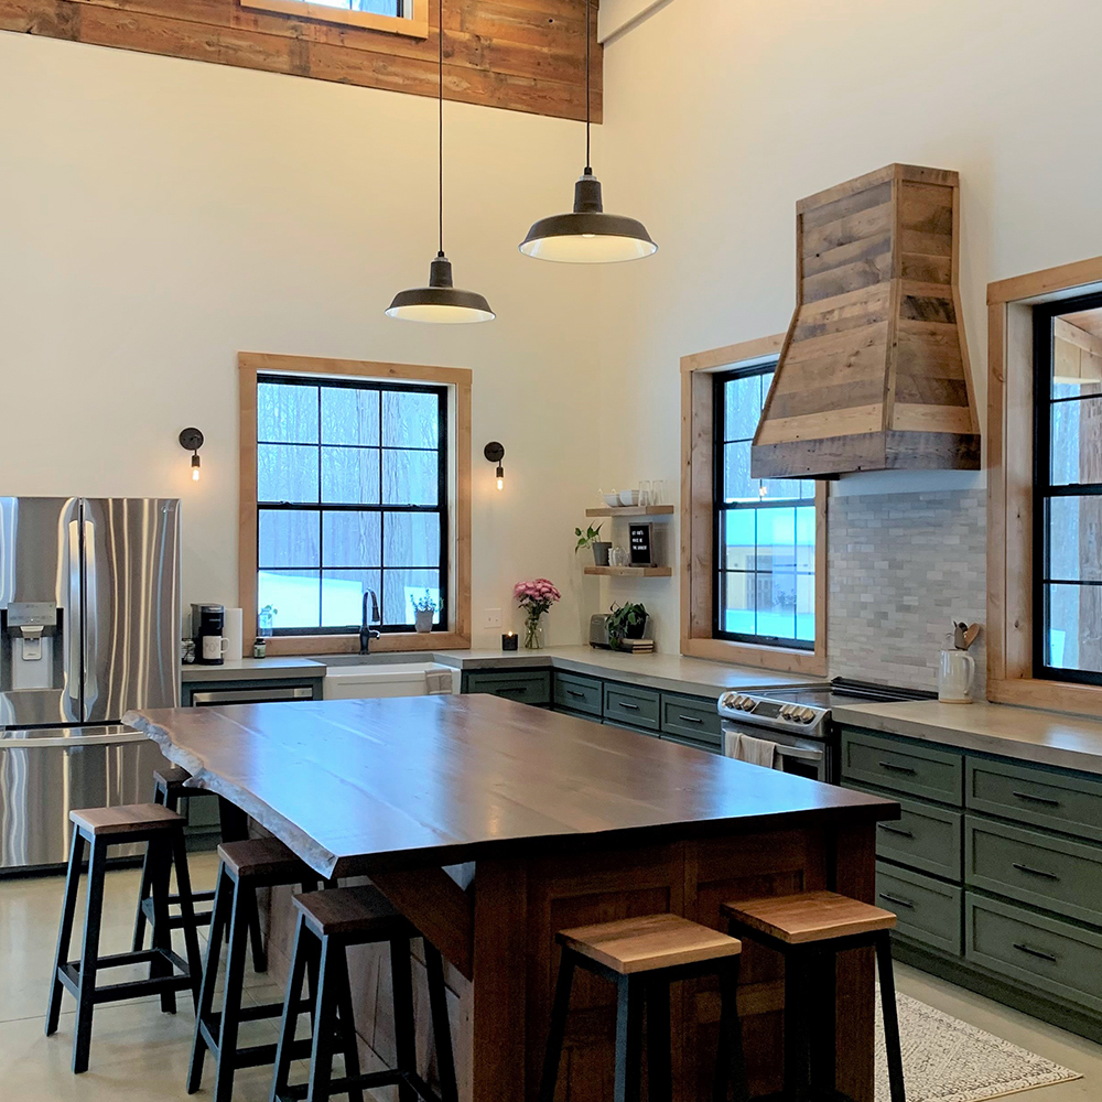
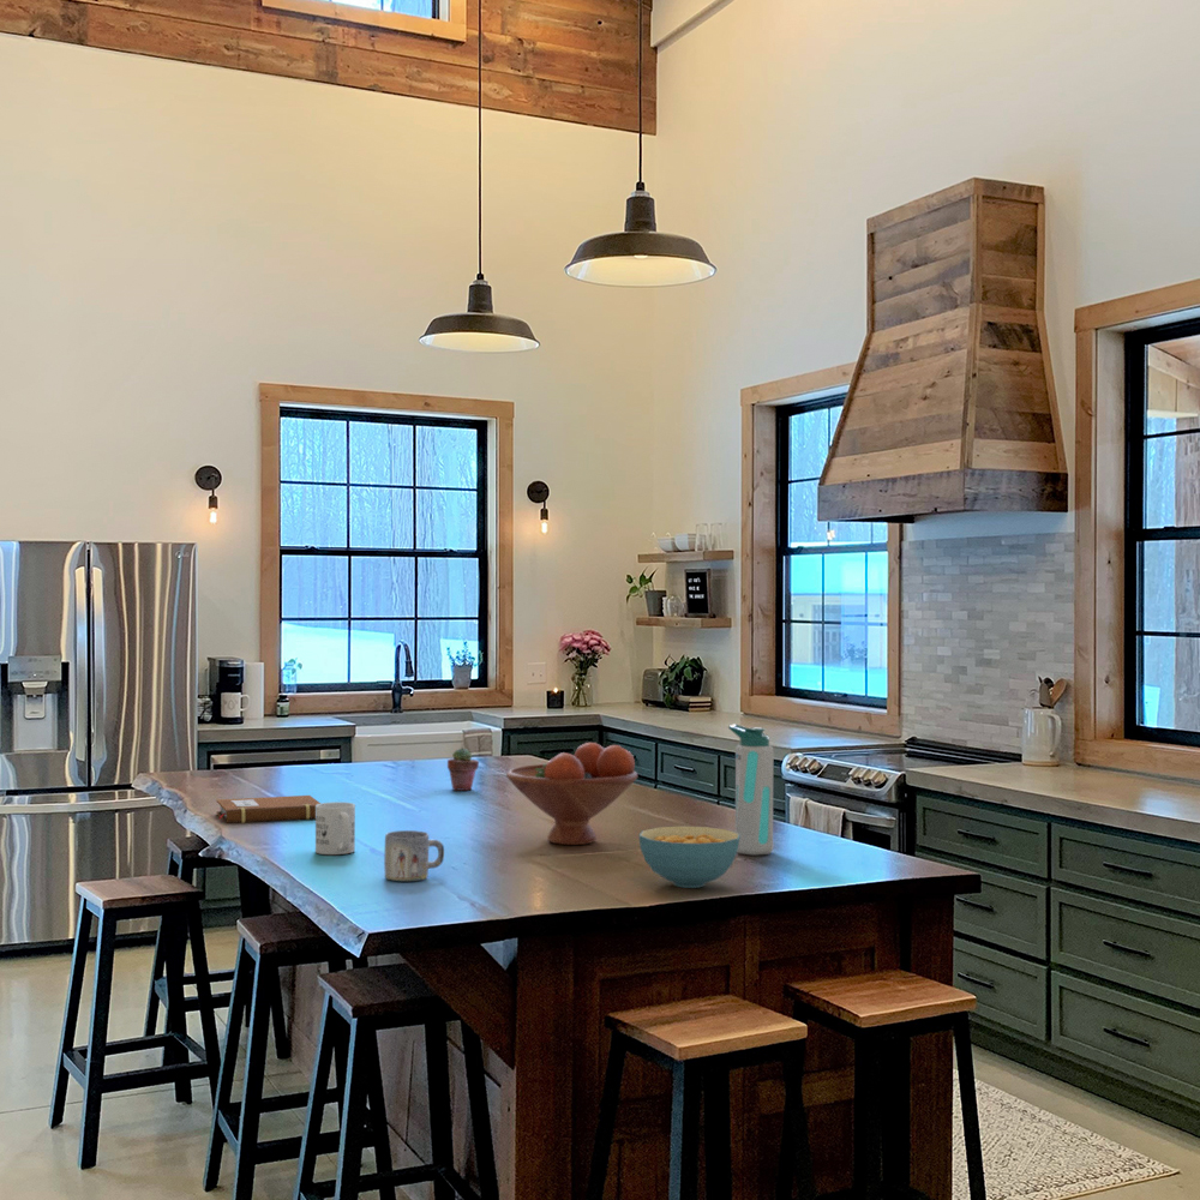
+ mug (337, 829)
+ cereal bowl (689, 859)
+ notebook (266, 809)
+ potted succulent (462, 768)
+ mug (414, 854)
+ water bottle (750, 788)
+ fruit bowl (571, 793)
